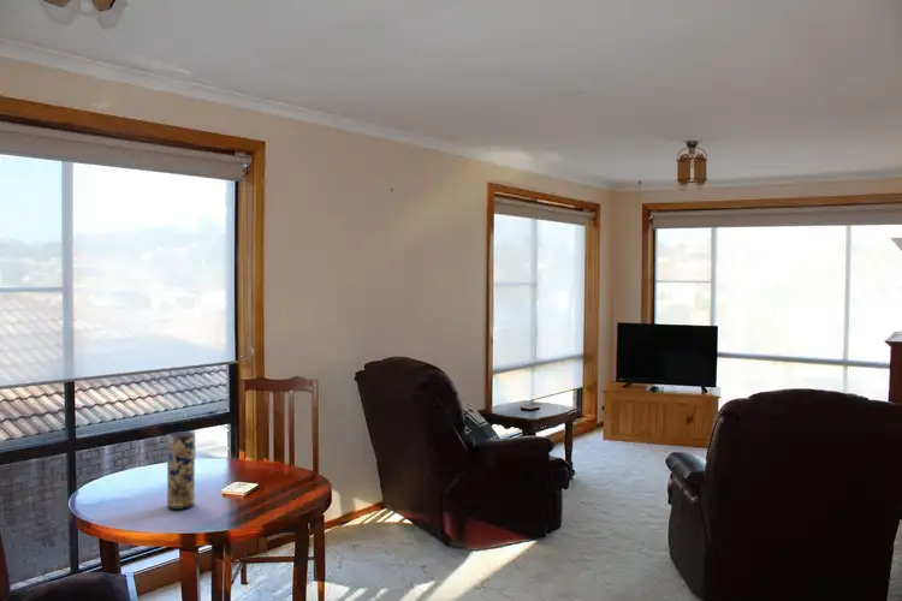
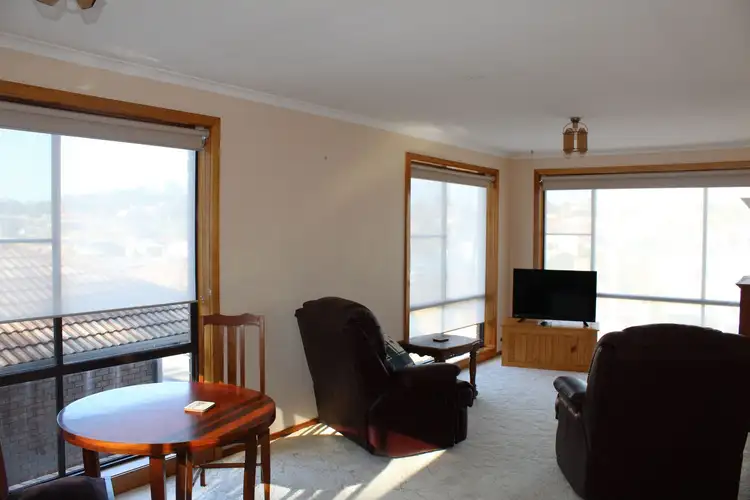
- vase (180, 470)
